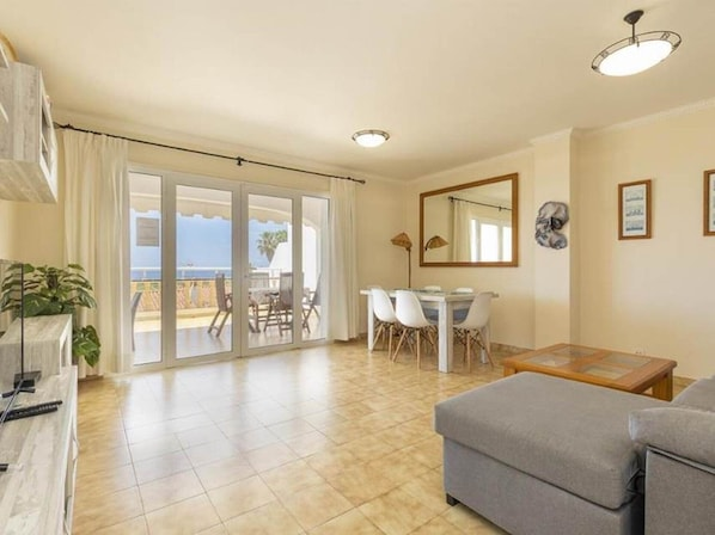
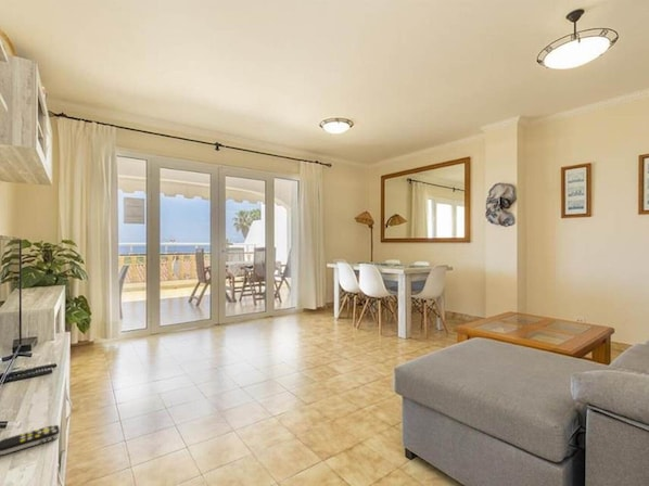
+ remote control (29, 438)
